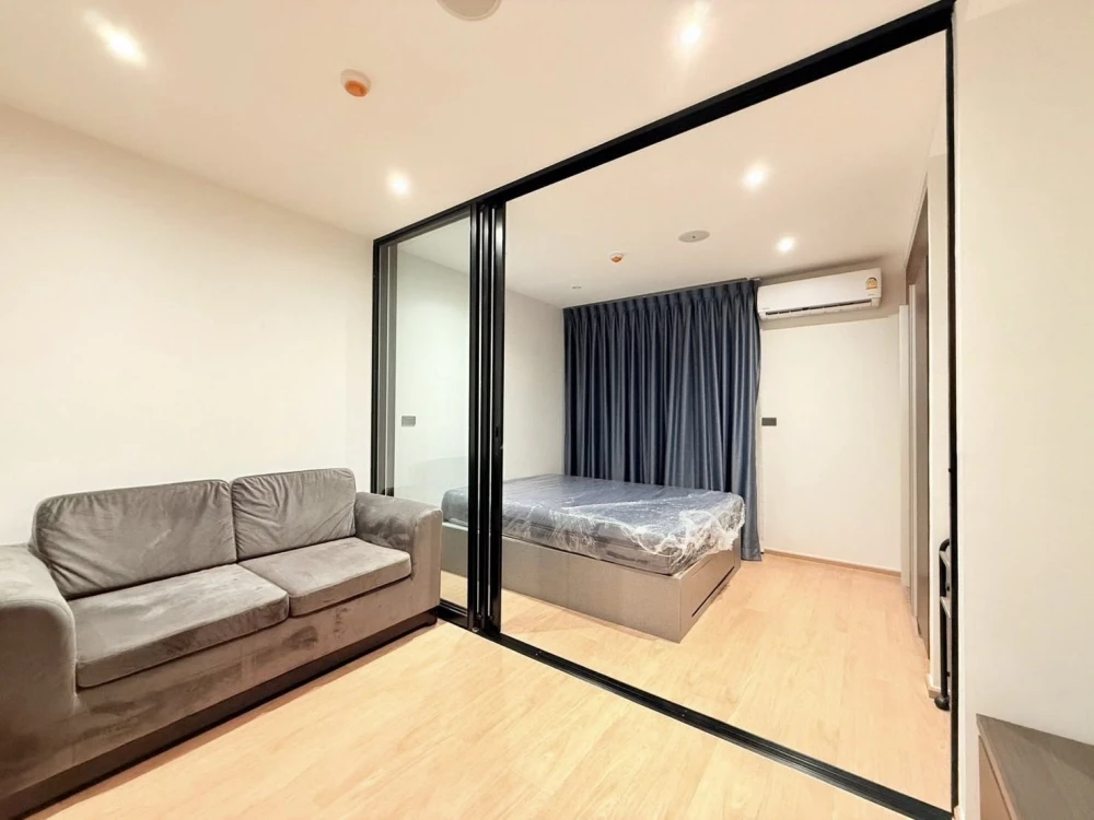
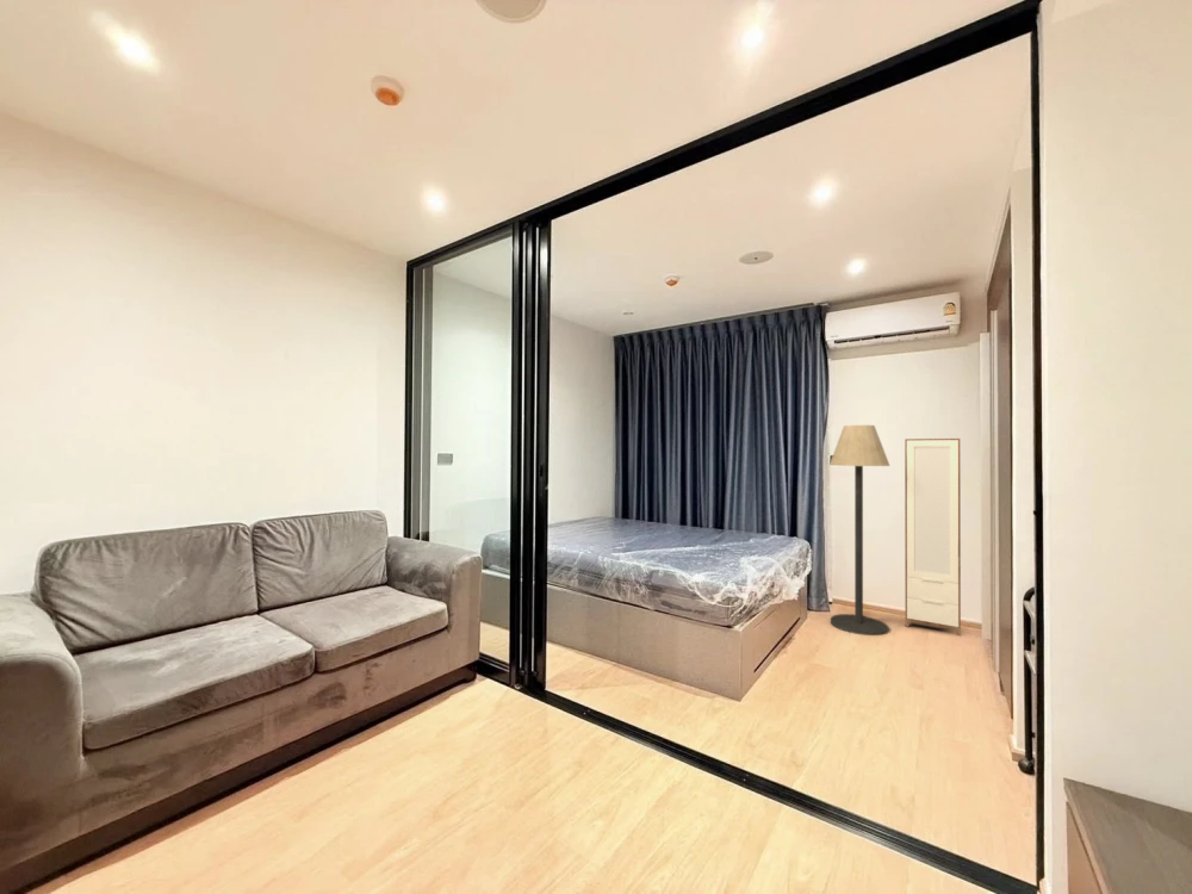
+ cabinet (932, 532)
+ floor lamp (858, 524)
